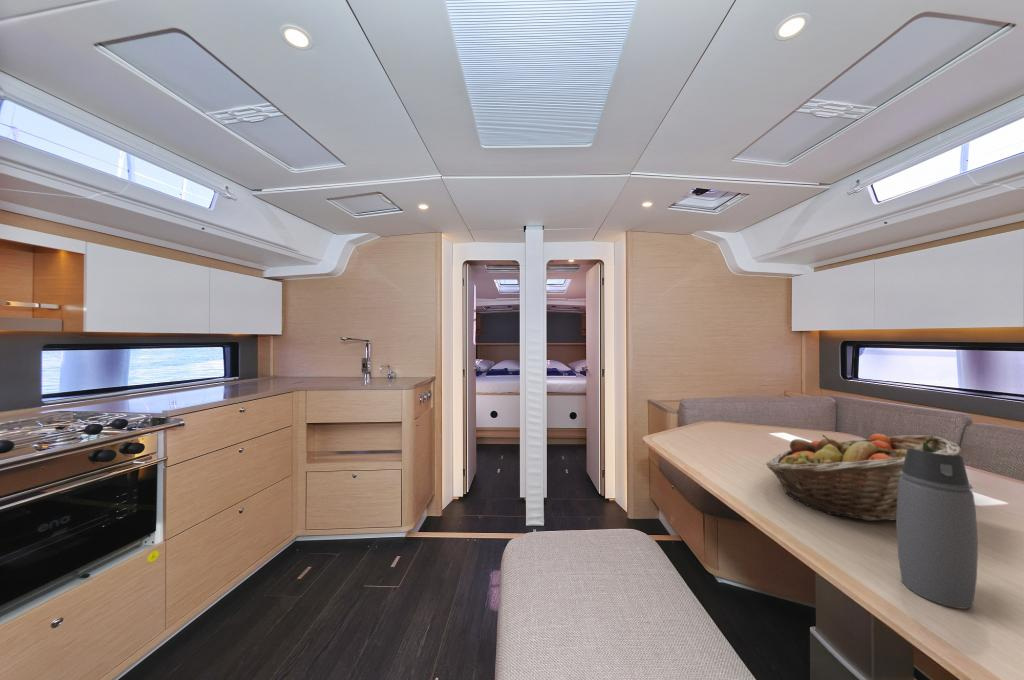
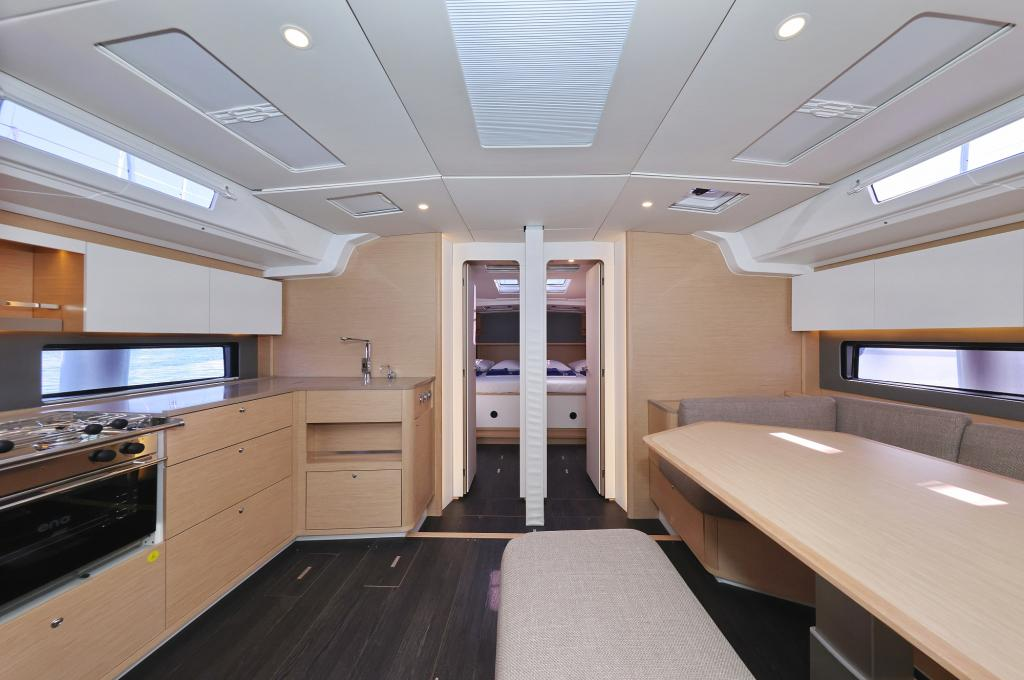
- fruit basket (853, 465)
- water bottle (934, 520)
